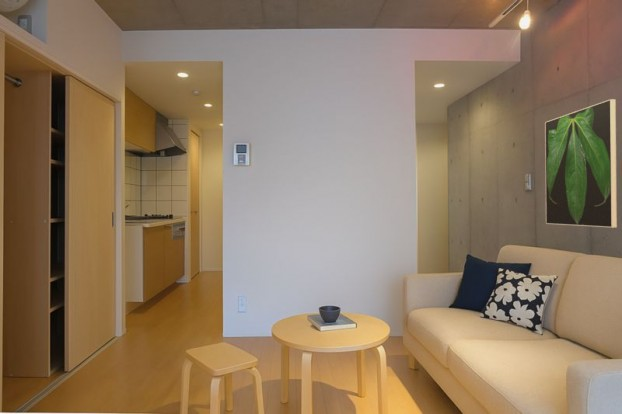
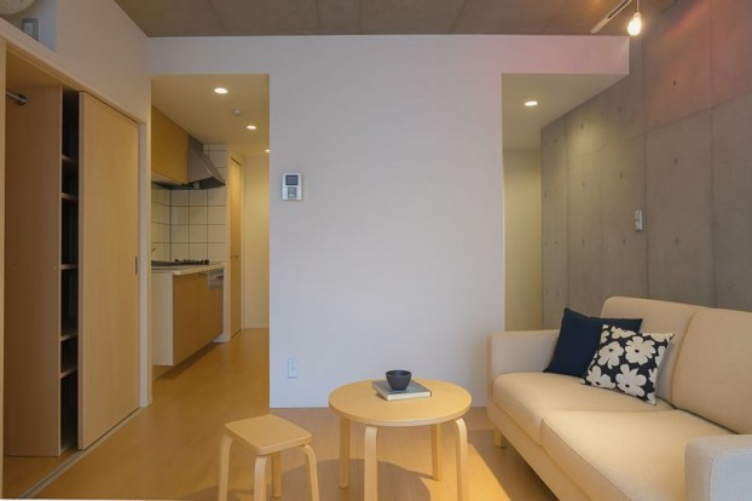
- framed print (576, 168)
